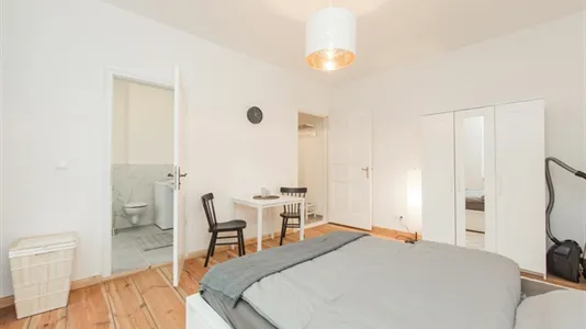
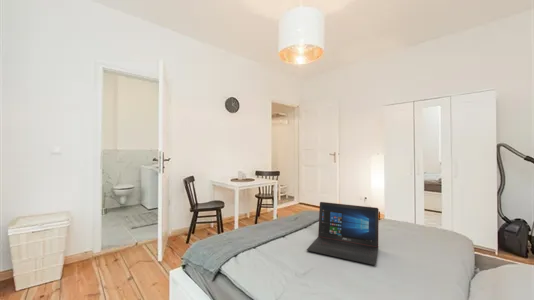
+ laptop (343, 229)
